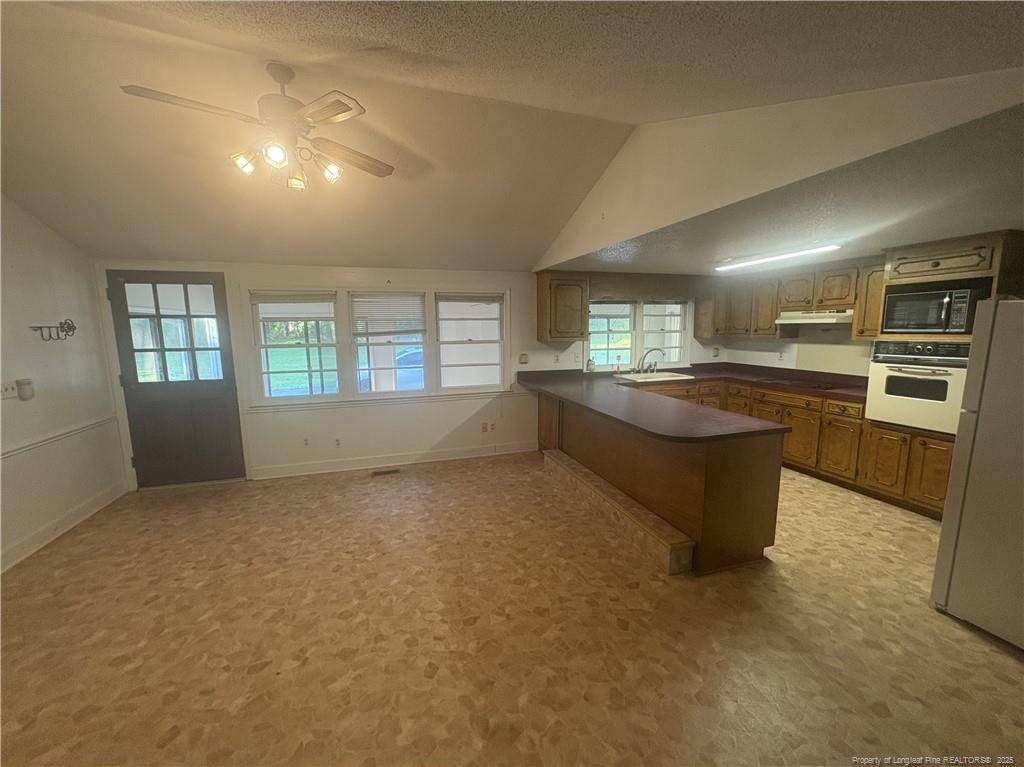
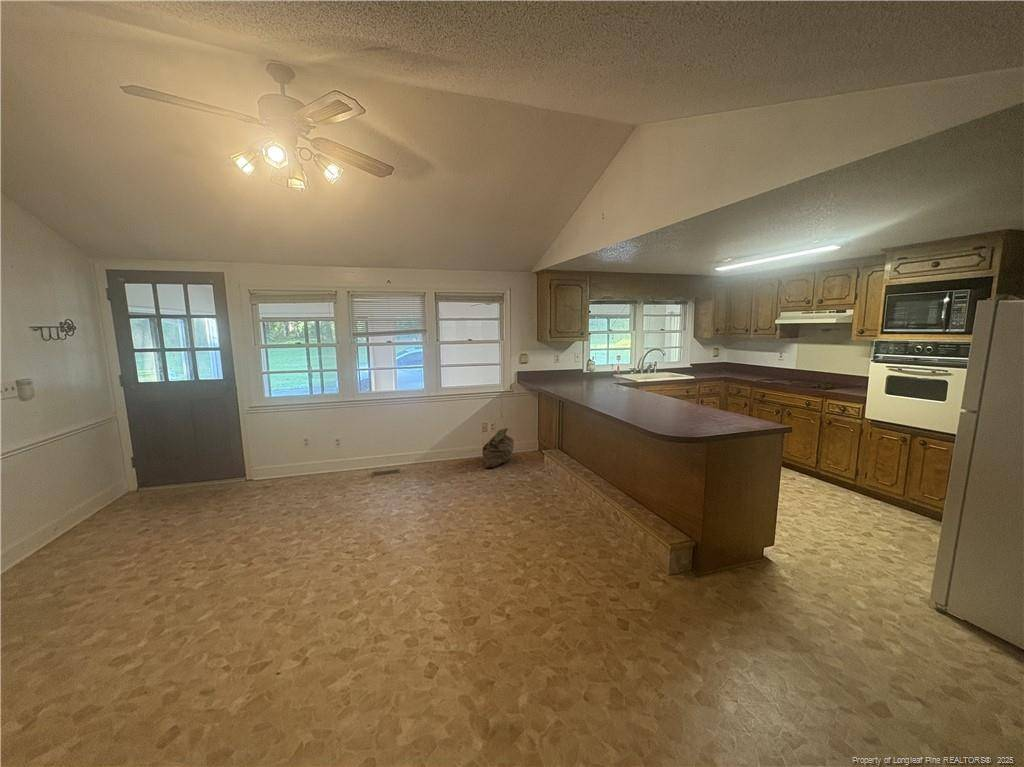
+ bag (497, 446)
